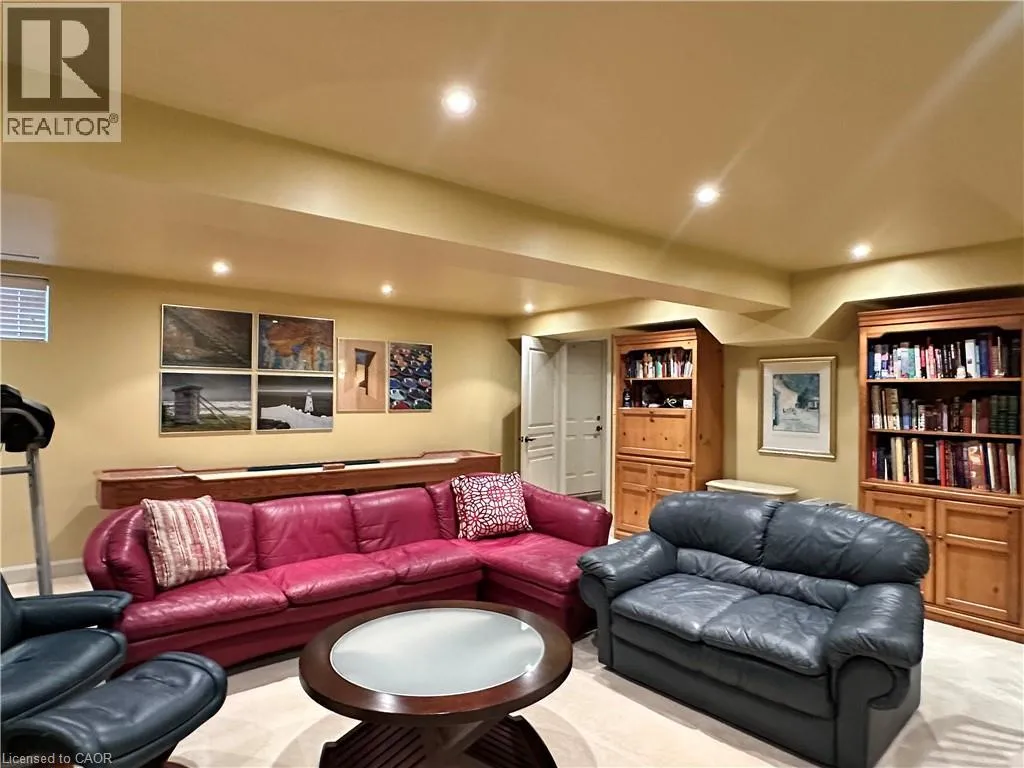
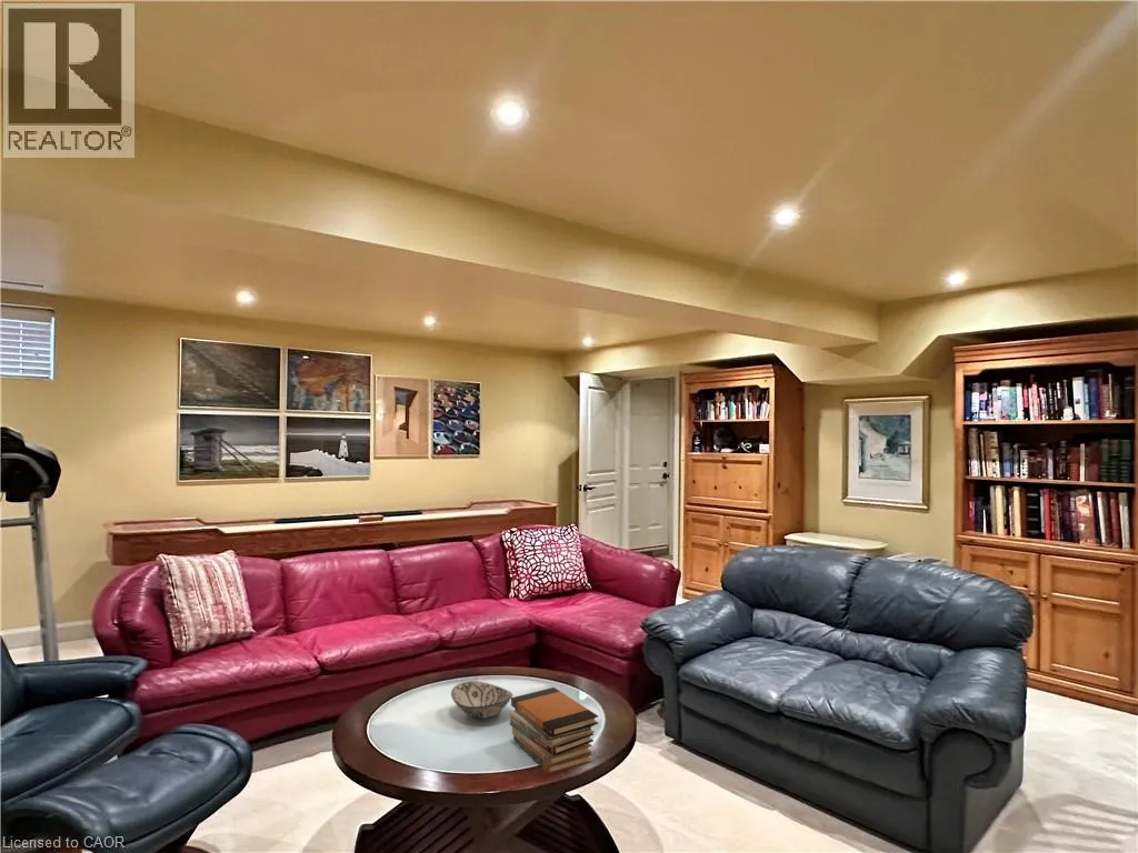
+ book stack (551, 727)
+ decorative bowl (481, 702)
